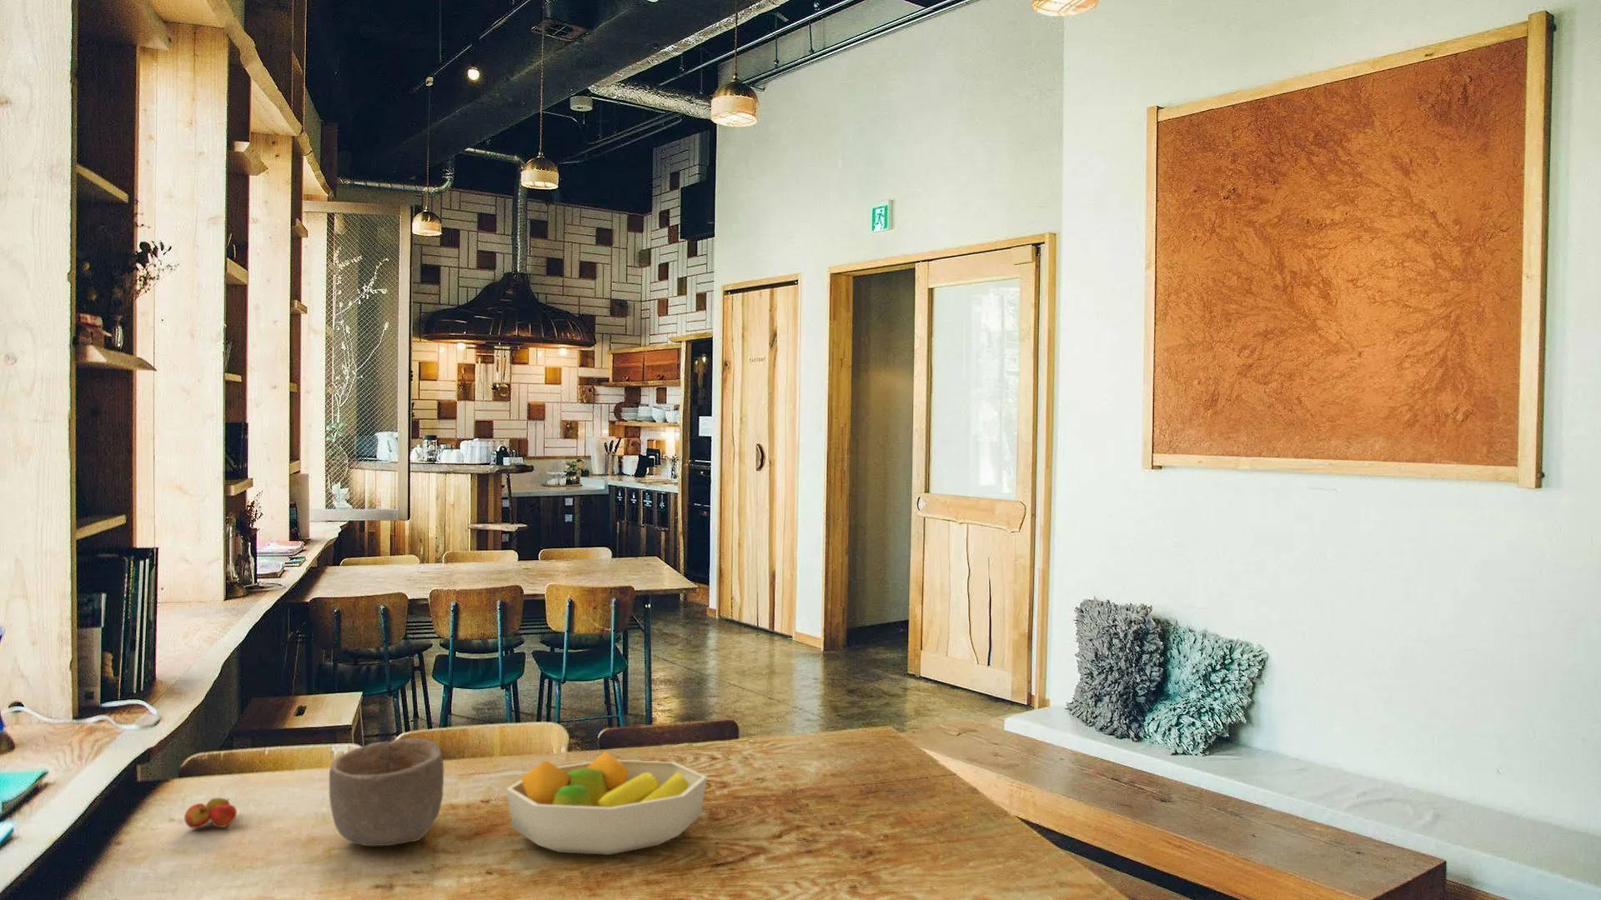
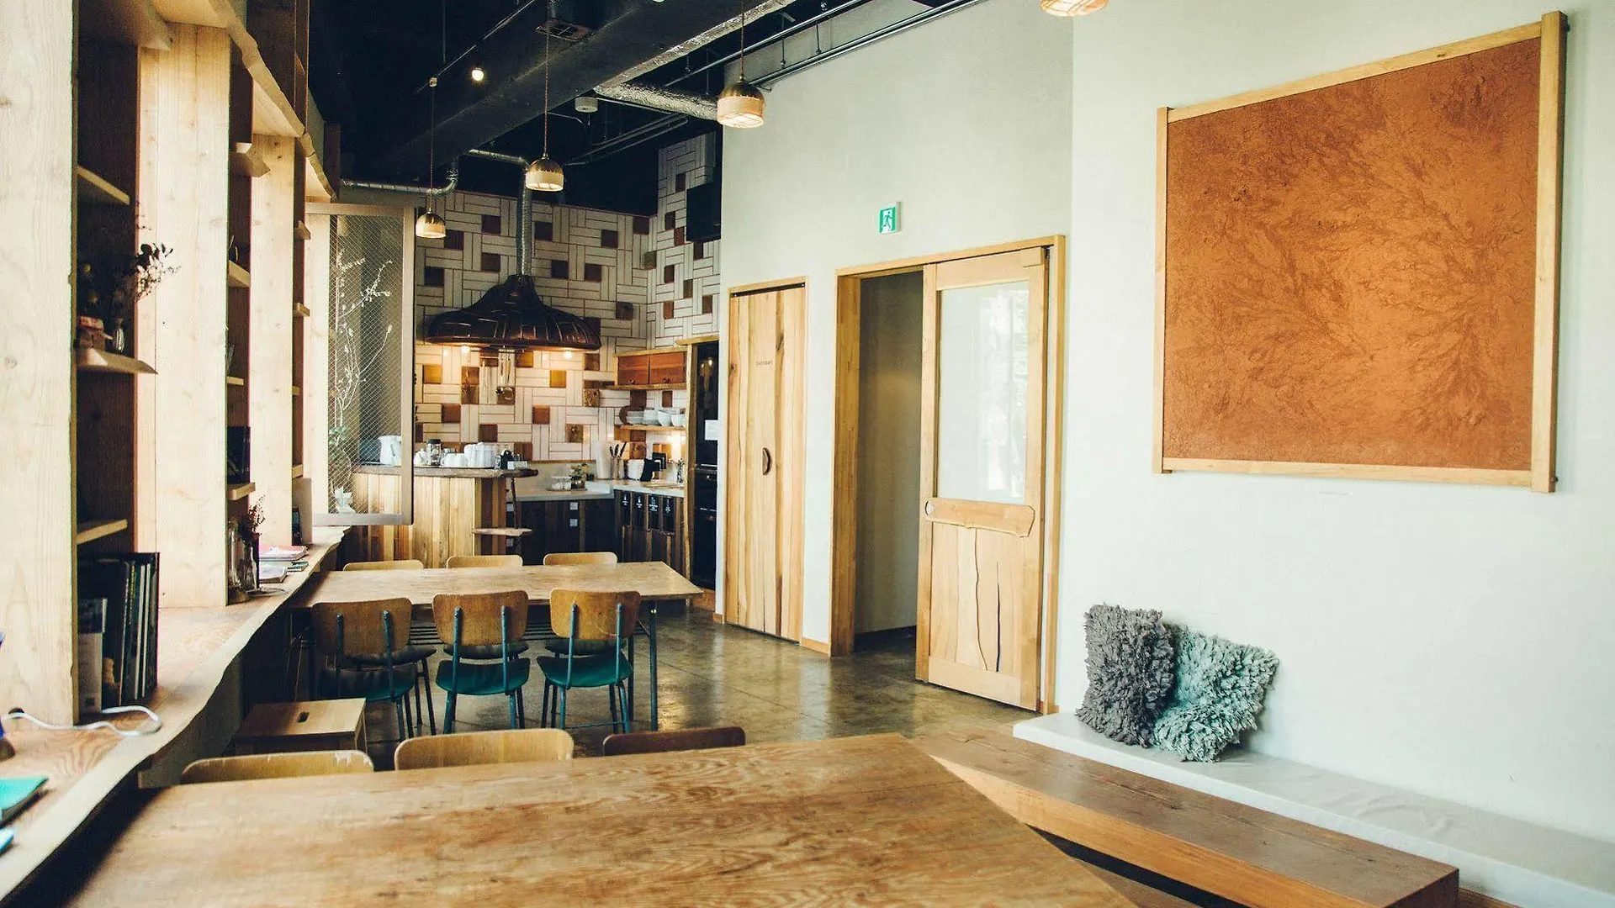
- fruit bowl (608, 796)
- bowl (386, 795)
- apple (209, 812)
